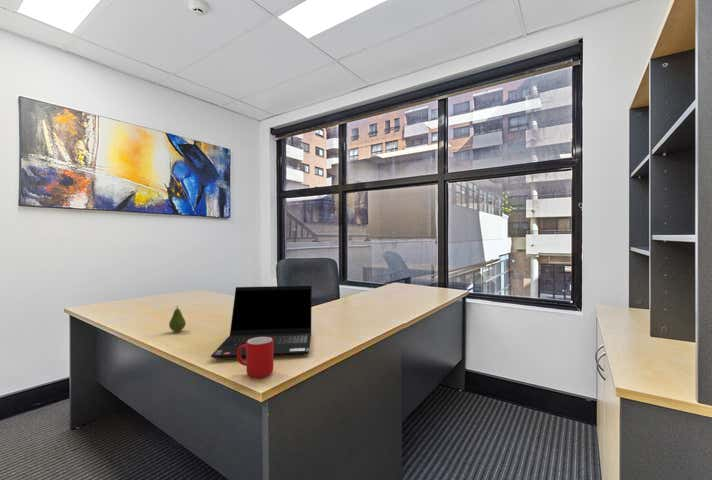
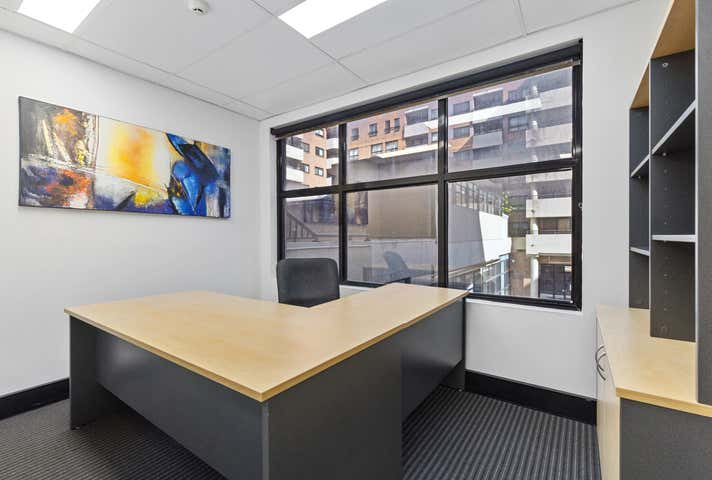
- fruit (177, 318)
- laptop computer (268, 317)
- cup (254, 356)
